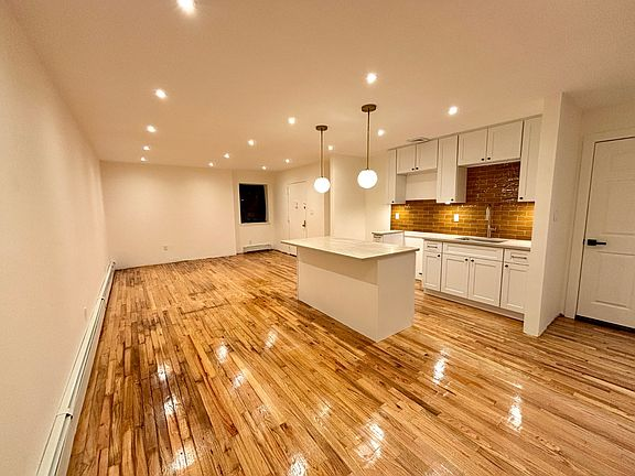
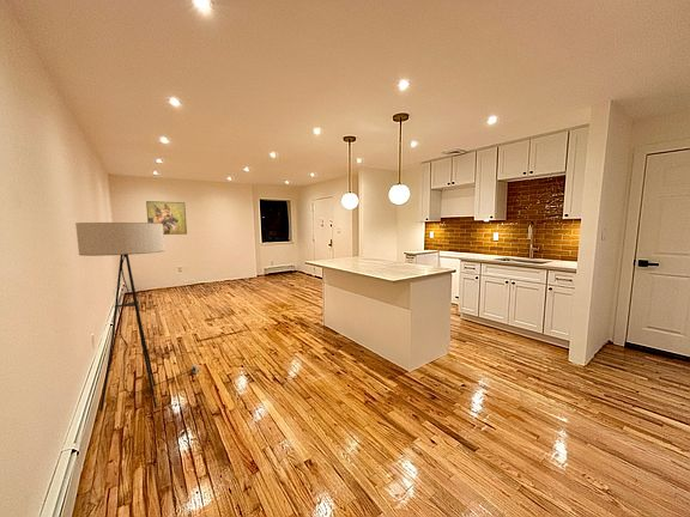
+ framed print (167, 218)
+ floor lamp (139, 314)
